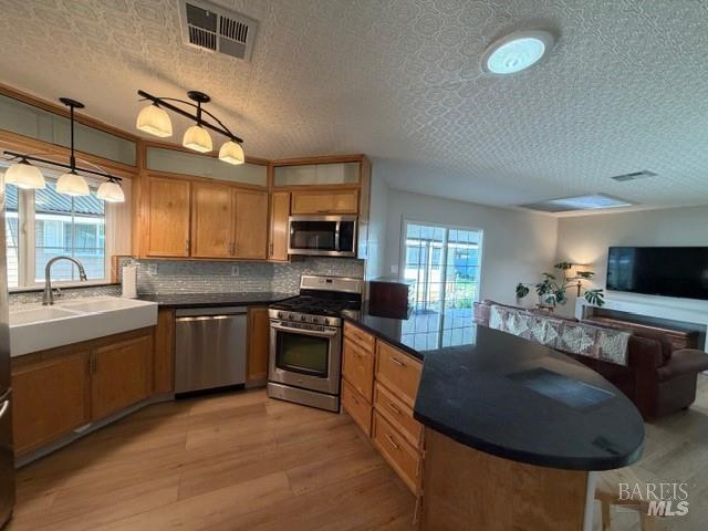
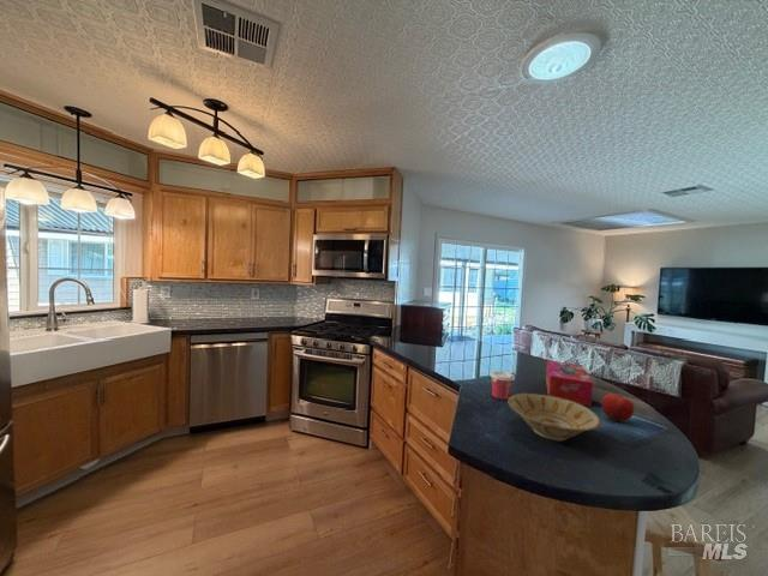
+ tissue box (566, 380)
+ fruit (617, 406)
+ bowl (551, 420)
+ cup (502, 385)
